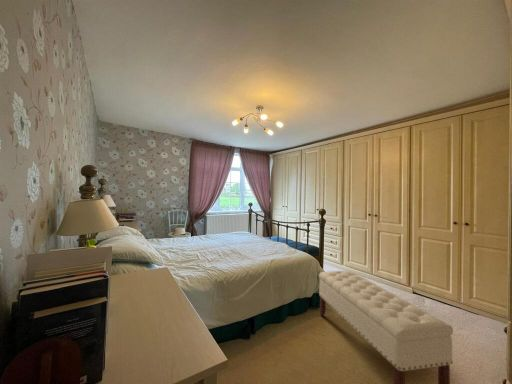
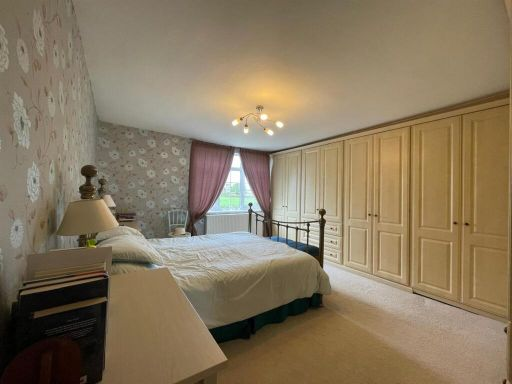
- bench (368, 318)
